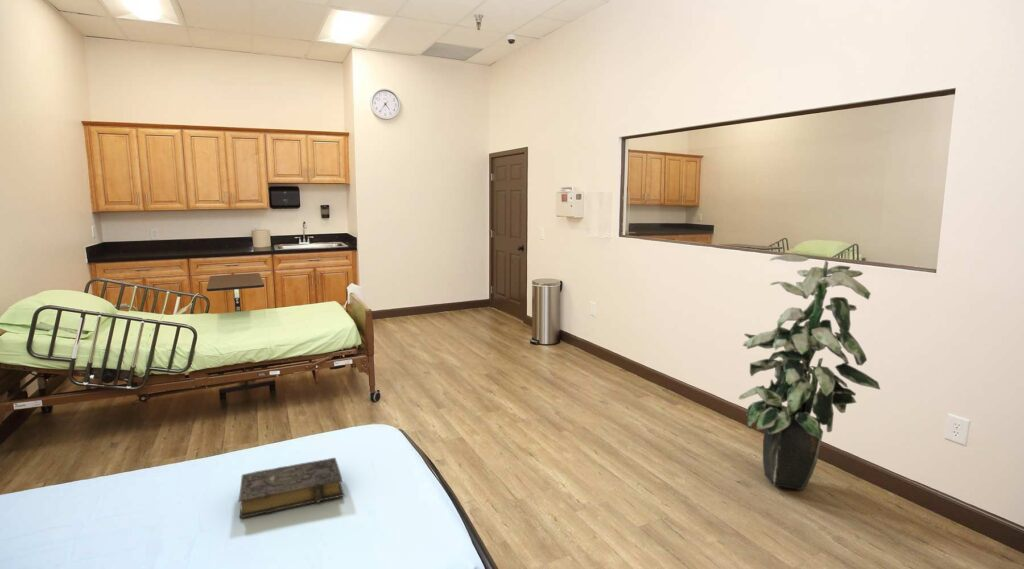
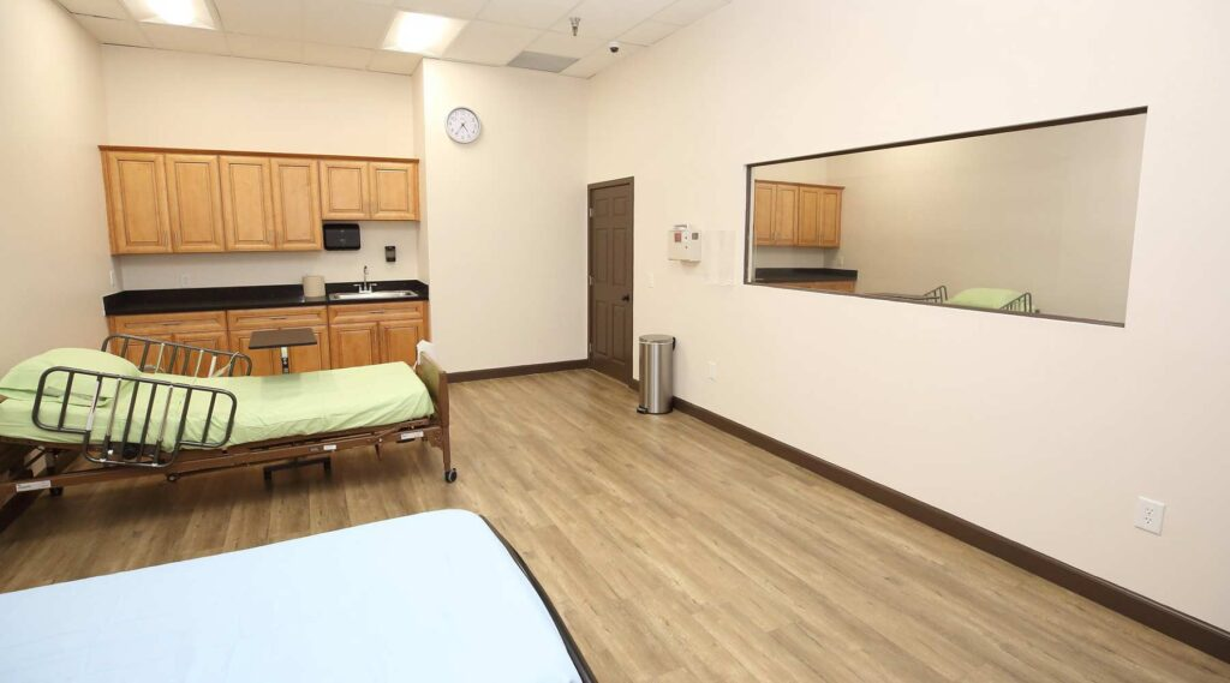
- indoor plant (798, 370)
- book (292, 484)
